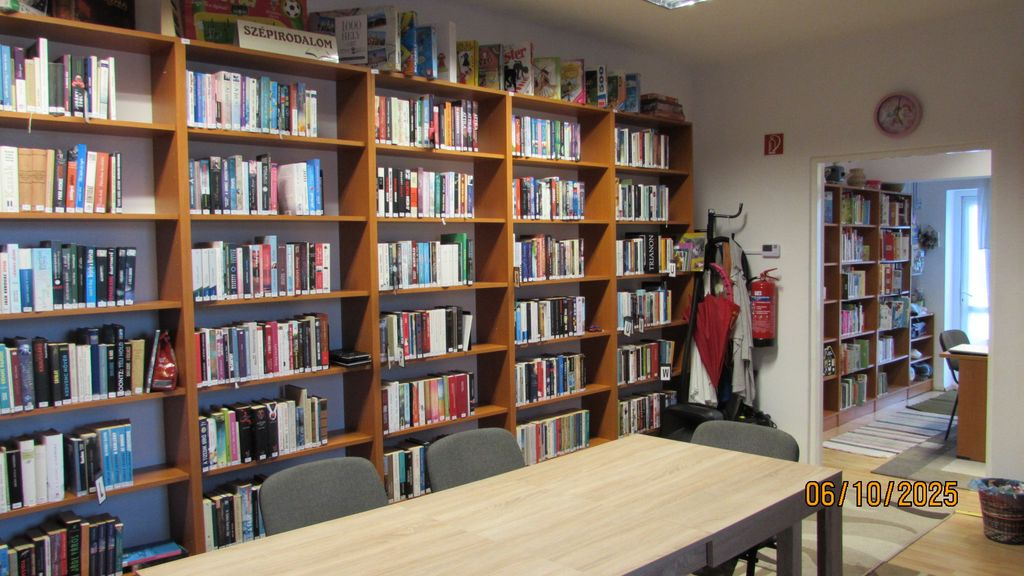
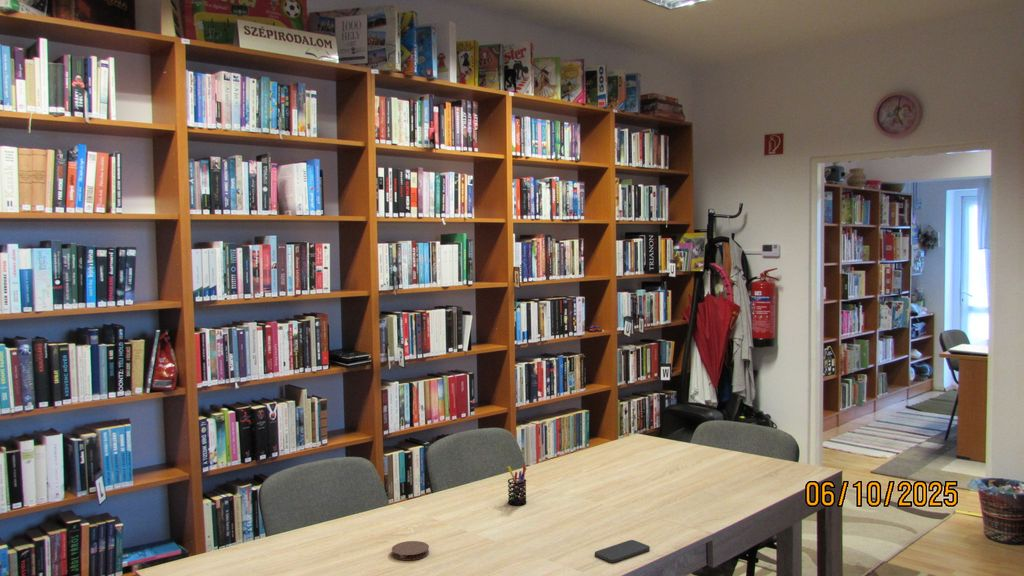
+ coaster (410, 550)
+ pen holder (519, 483)
+ smartphone (622, 550)
